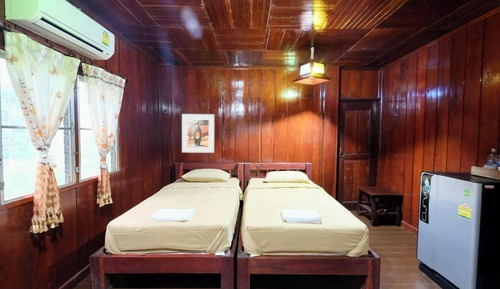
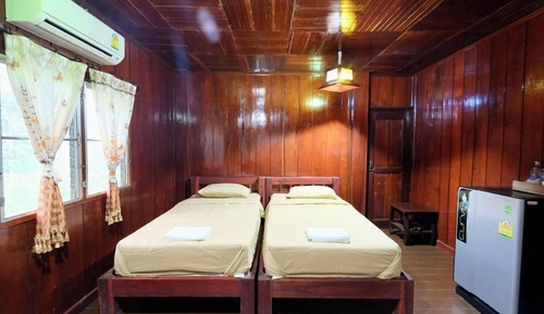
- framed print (198, 133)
